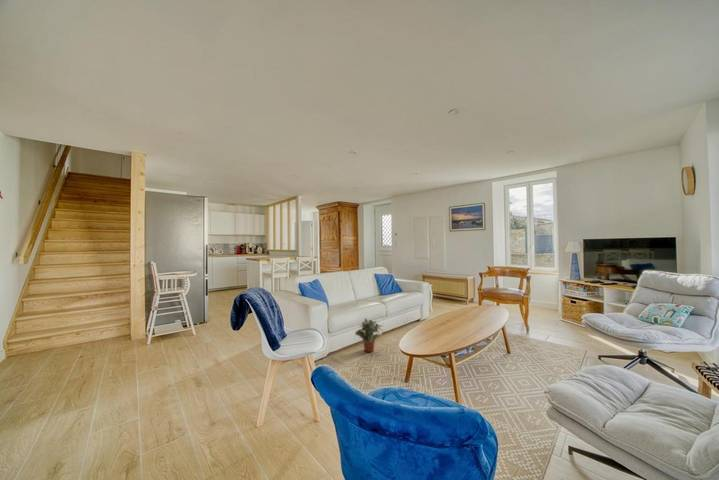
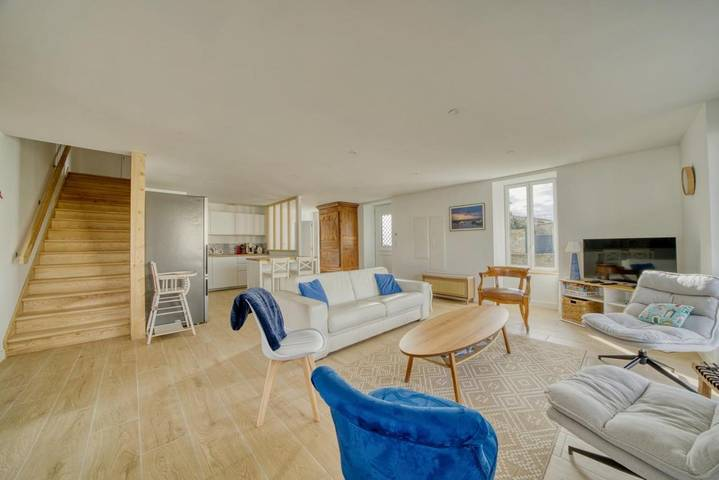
- potted plant (369, 334)
